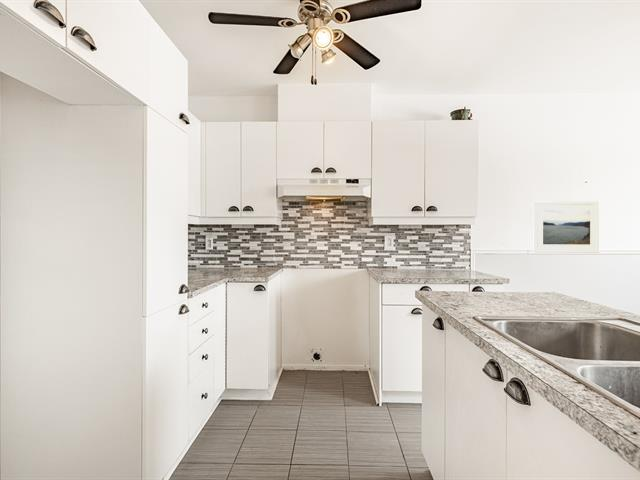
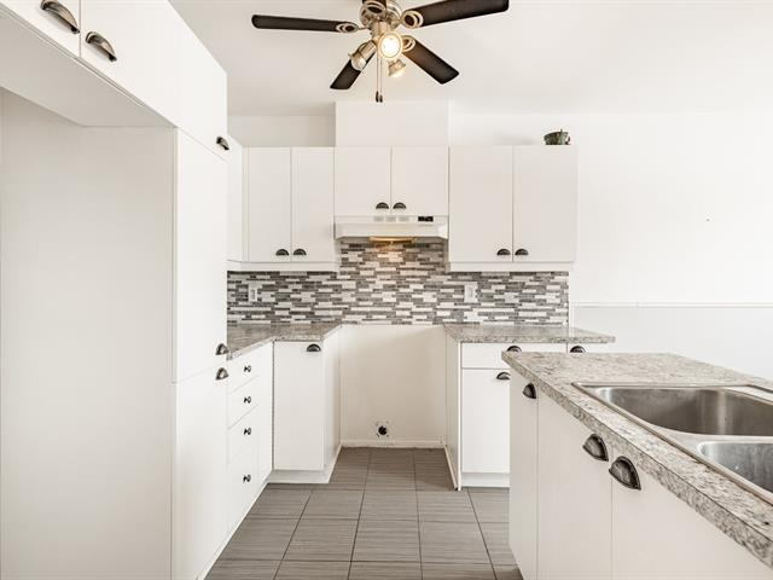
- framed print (566, 227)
